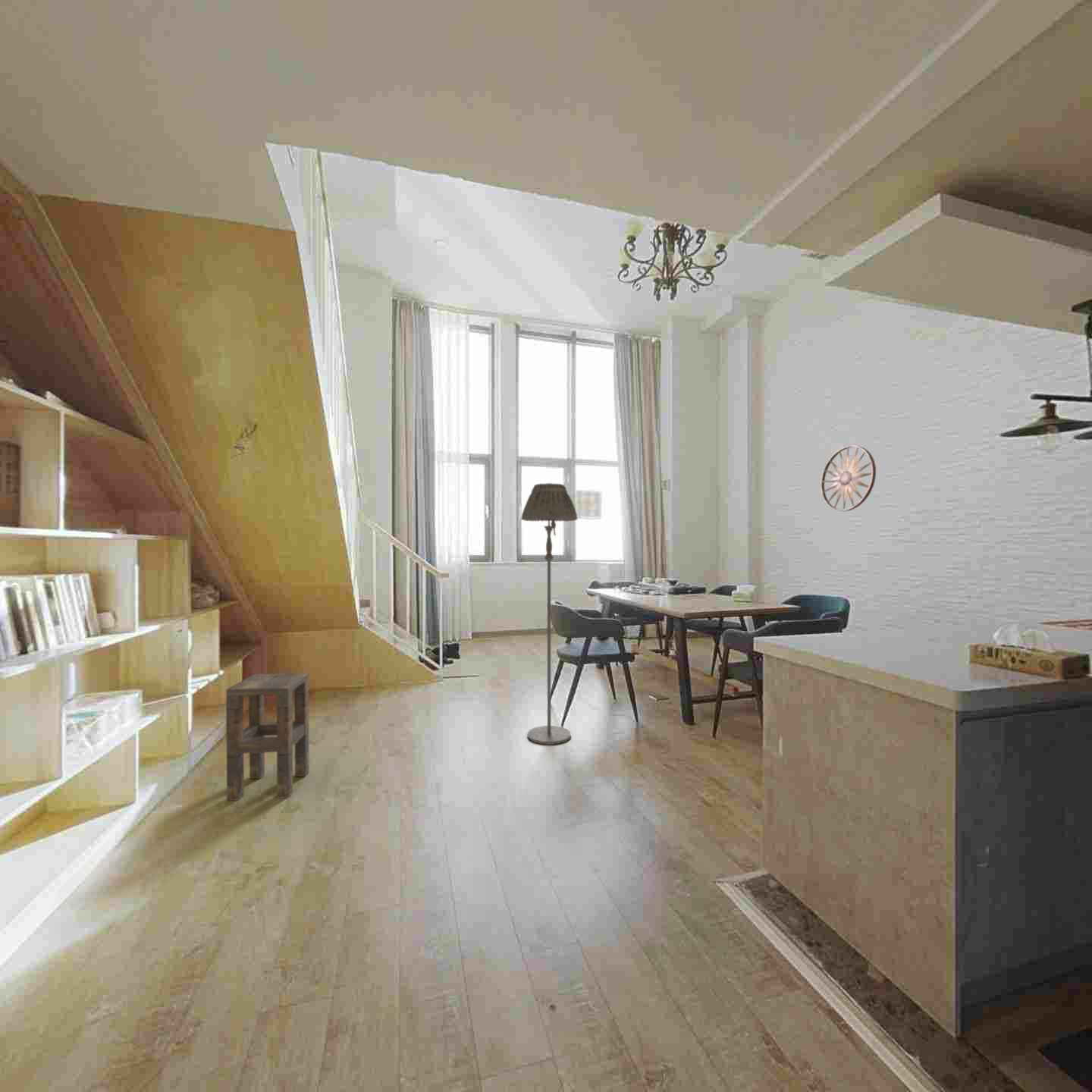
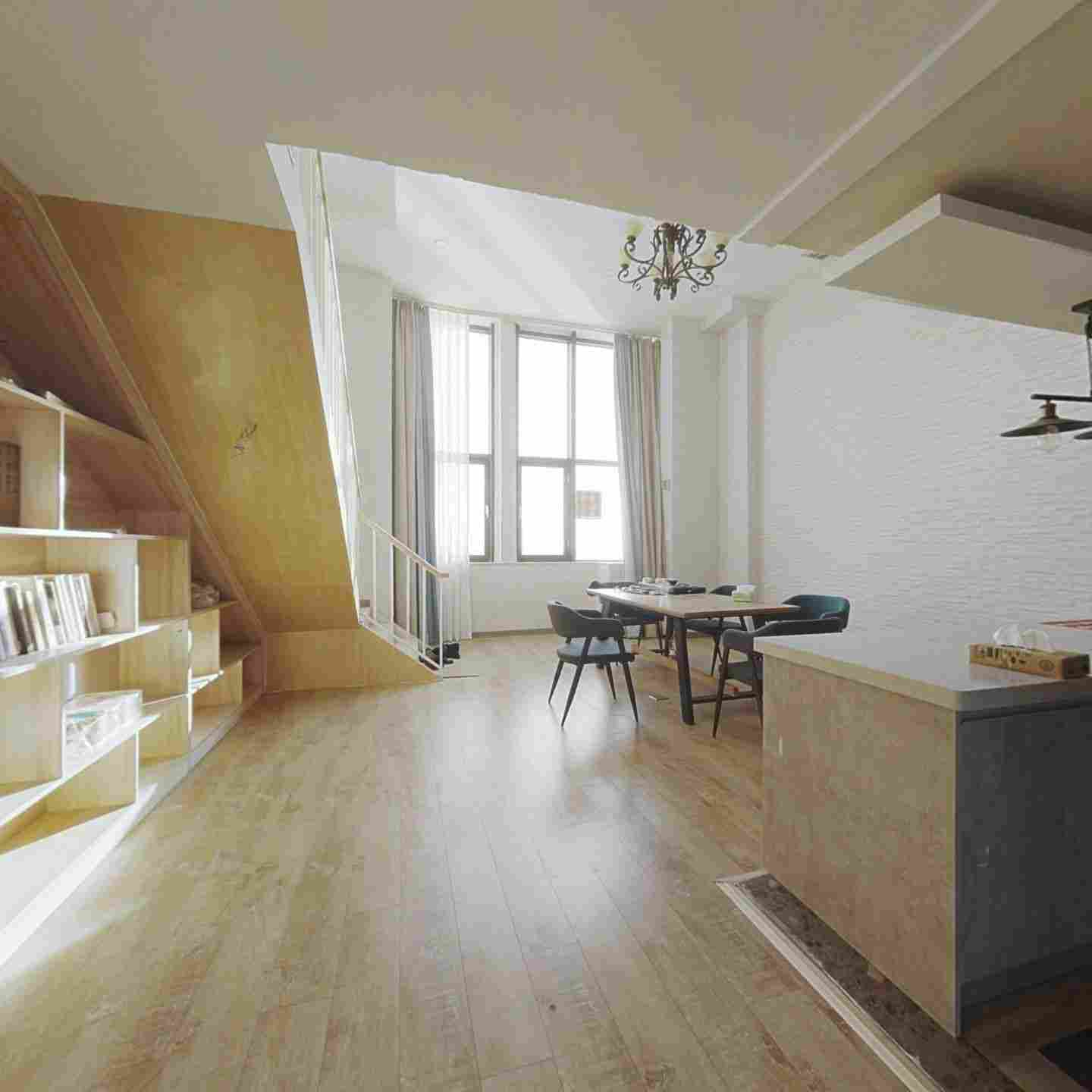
- wall art (846, 479)
- side table (270, 733)
- floor lamp (549, 610)
